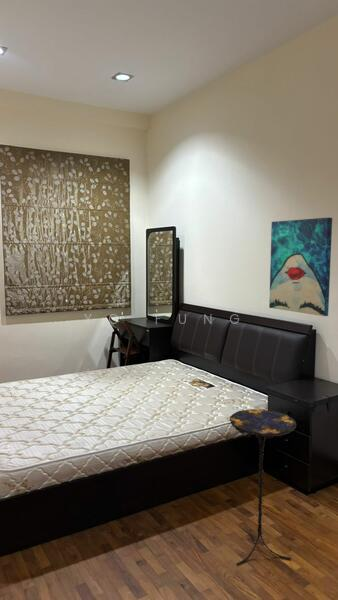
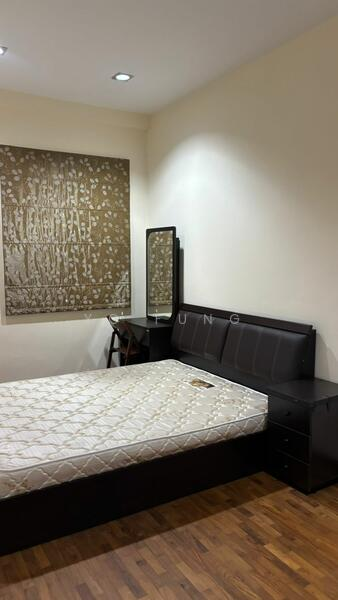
- side table (260, 487)
- wall art (298, 266)
